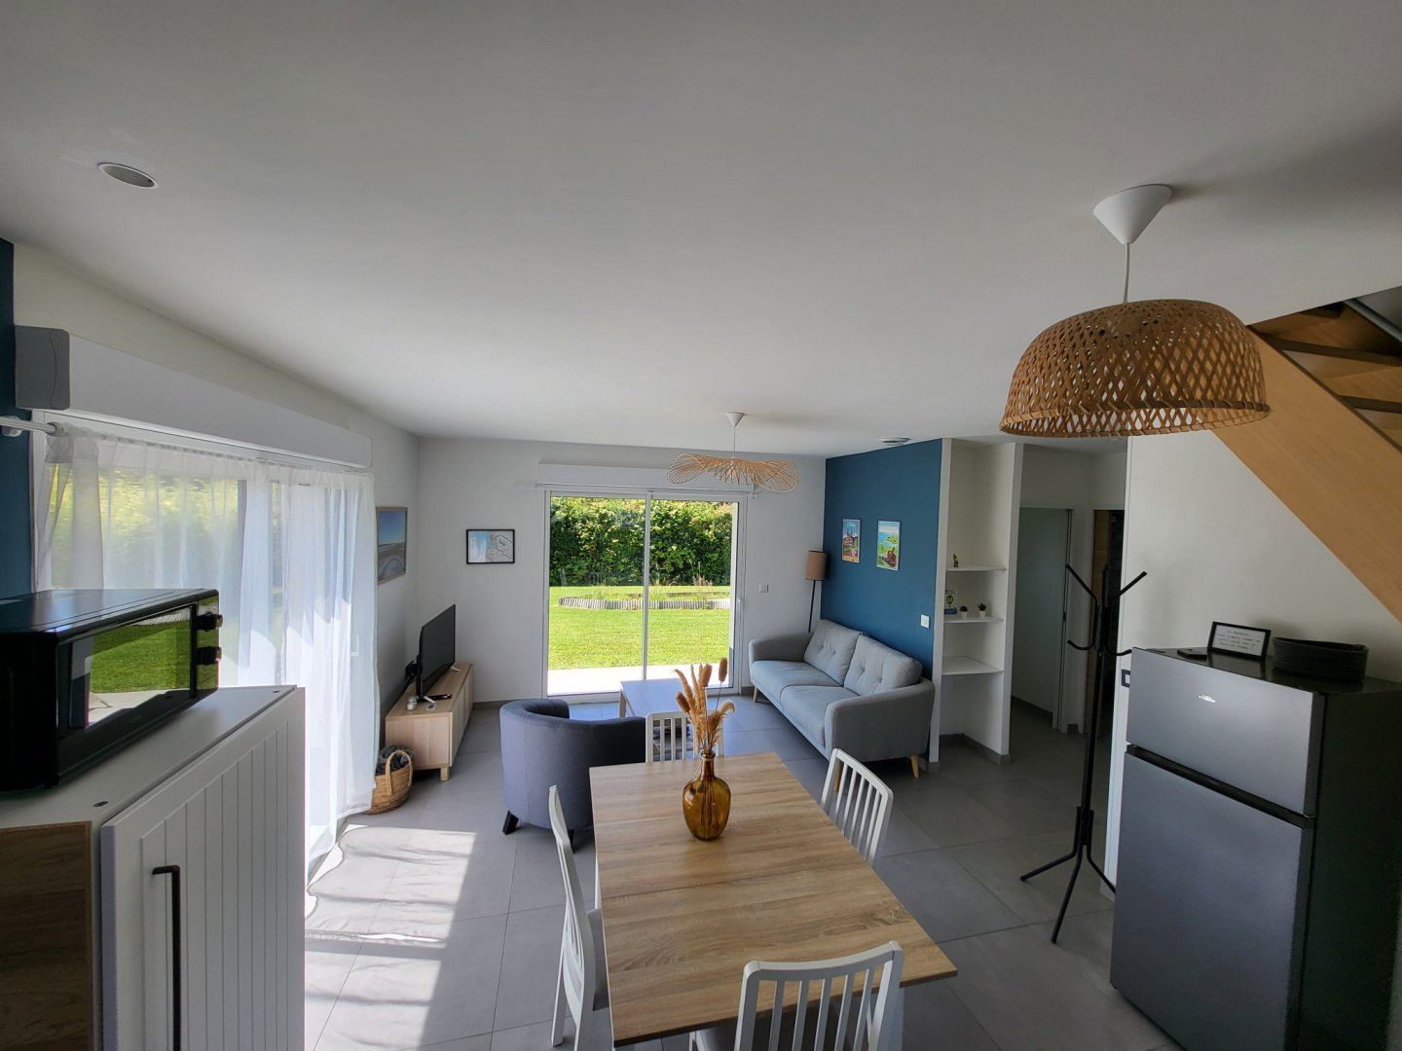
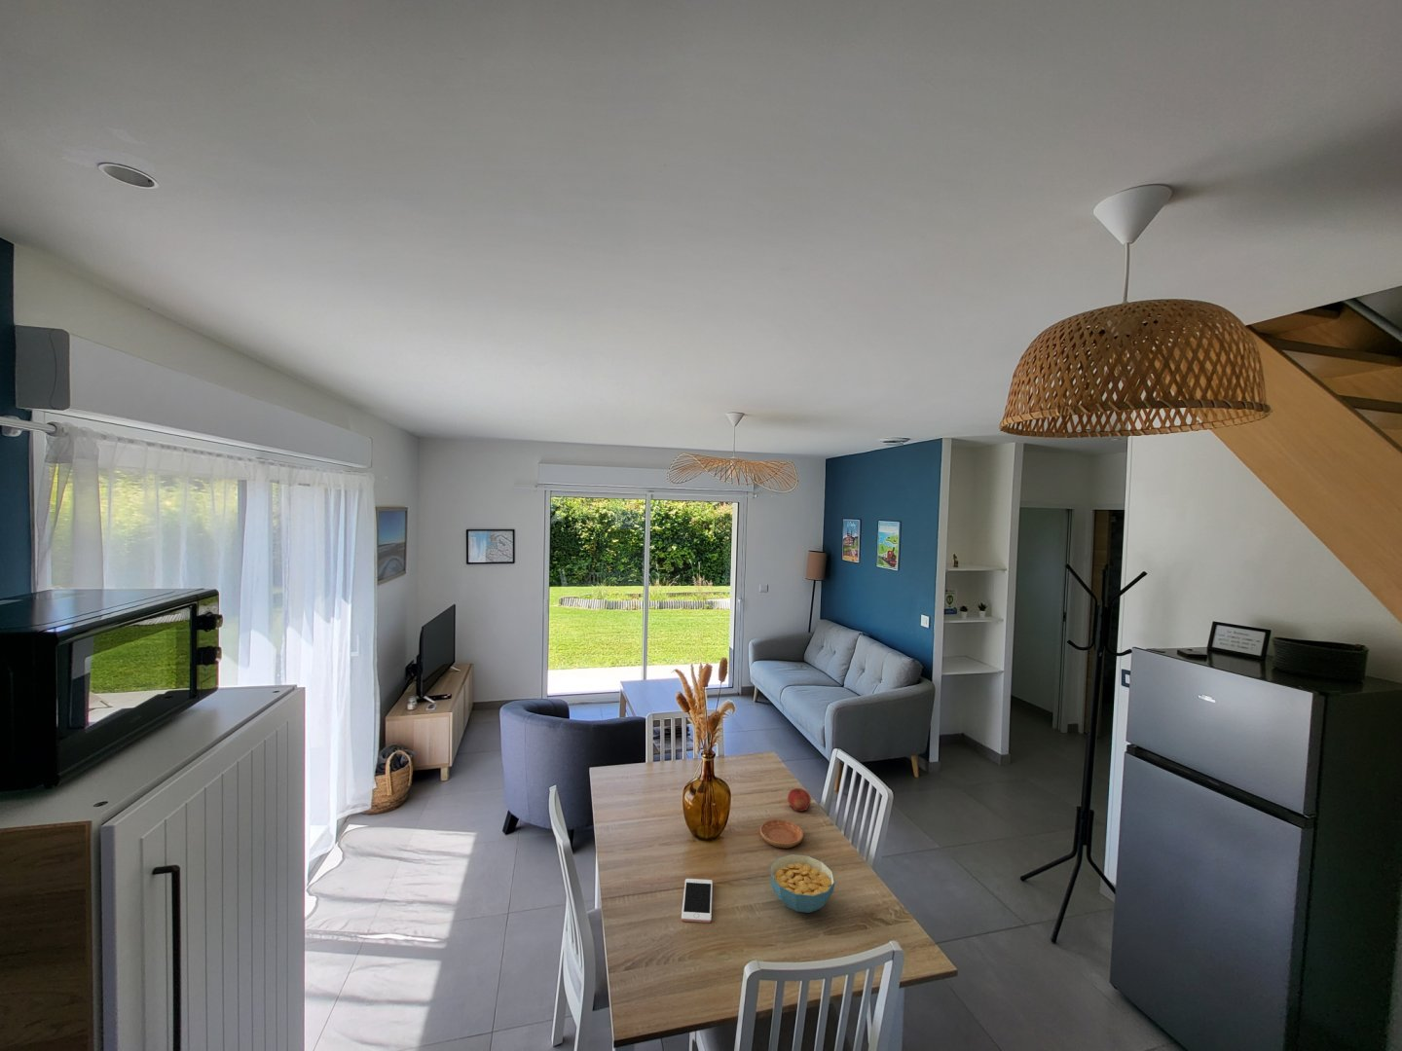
+ cereal bowl (801, 889)
+ fruit (798, 798)
+ saucer (780, 834)
+ cell phone (697, 899)
